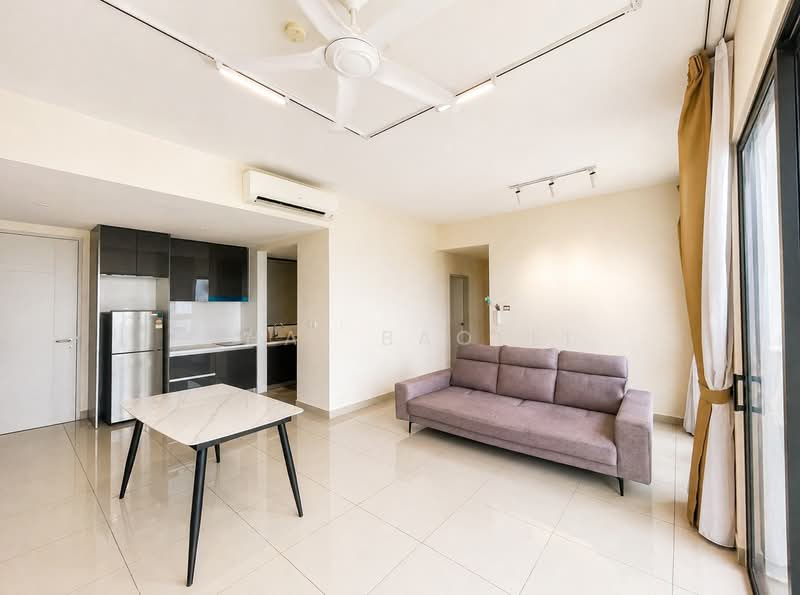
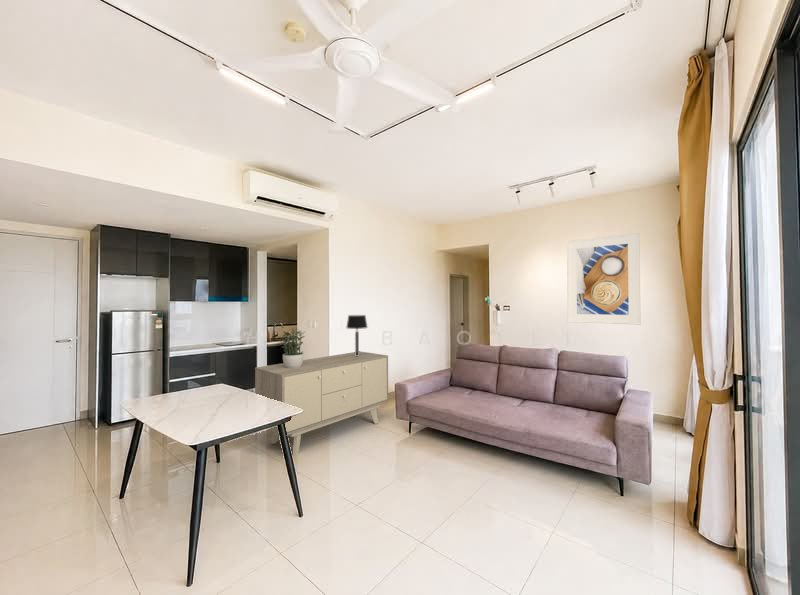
+ sideboard (328, 396)
+ potted plant (292, 347)
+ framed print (601, 280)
+ table lamp (357, 335)
